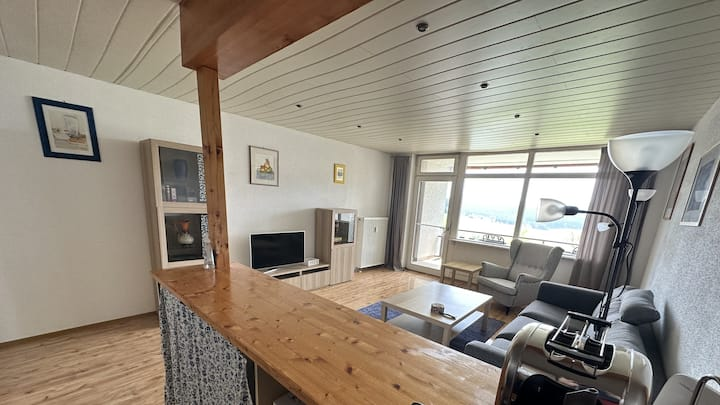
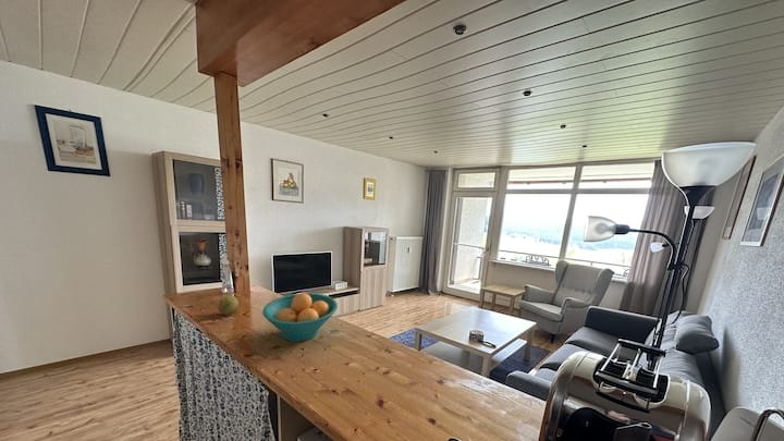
+ fruit (228, 305)
+ fruit bowl (302, 314)
